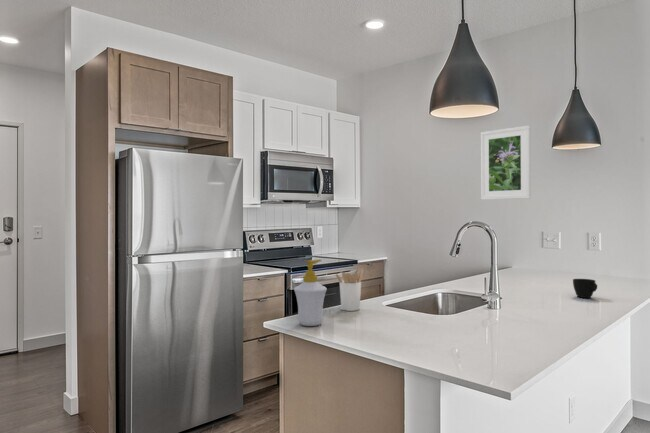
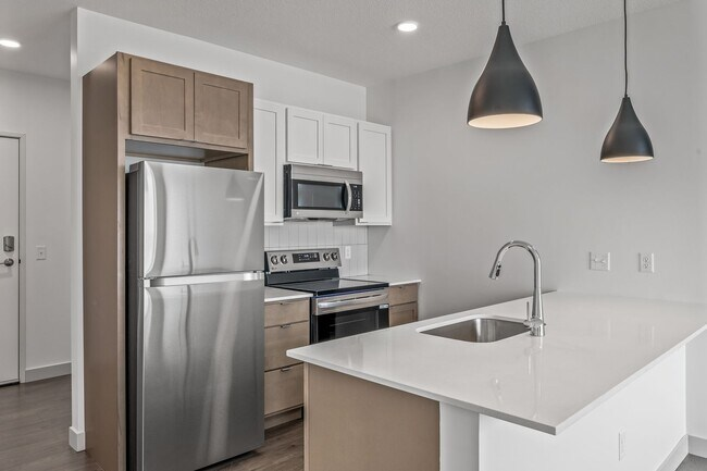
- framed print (504, 164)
- soap bottle (310, 292)
- cup (584, 288)
- utensil holder (350, 289)
